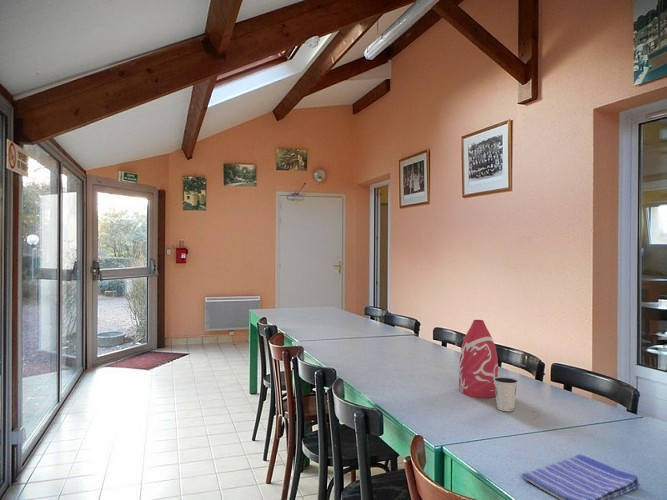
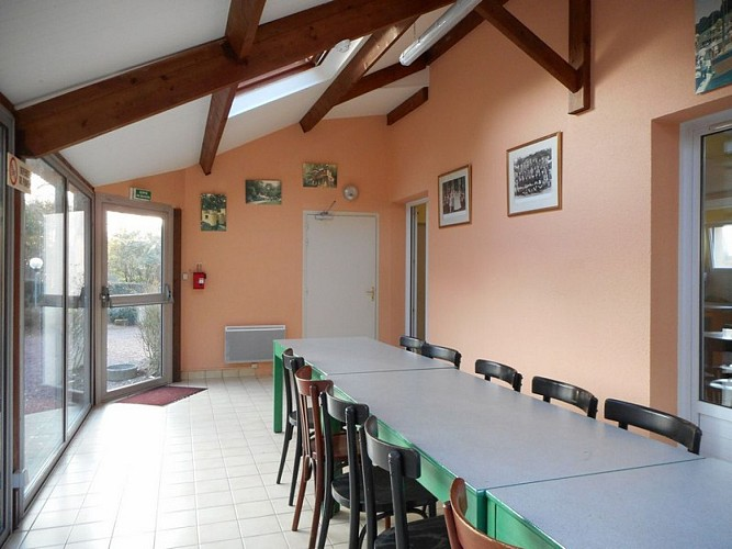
- dish towel (580, 477)
- bottle (478, 356)
- dixie cup (505, 394)
